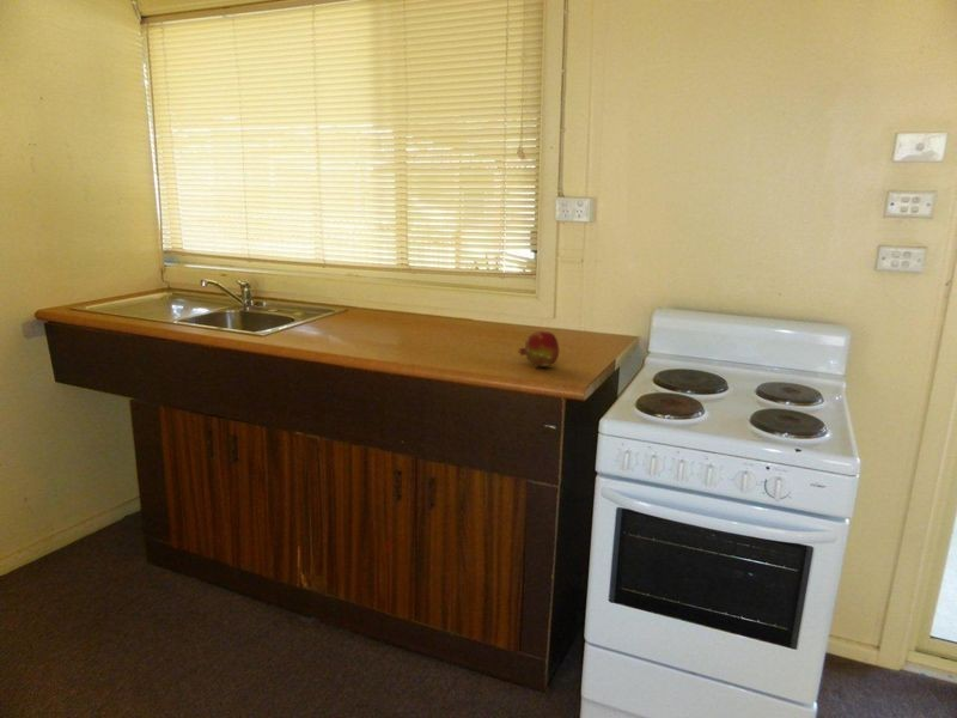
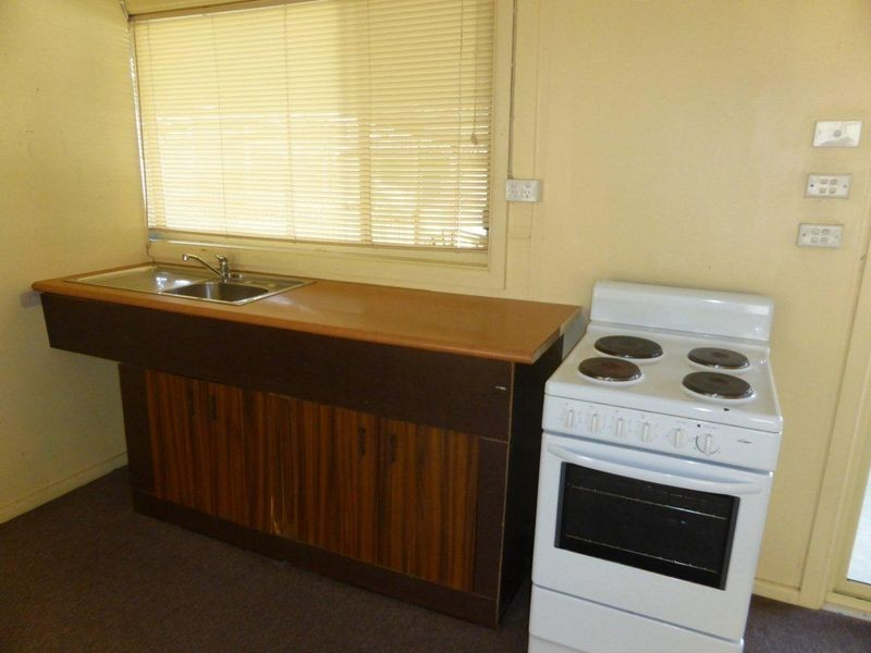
- fruit (538, 348)
